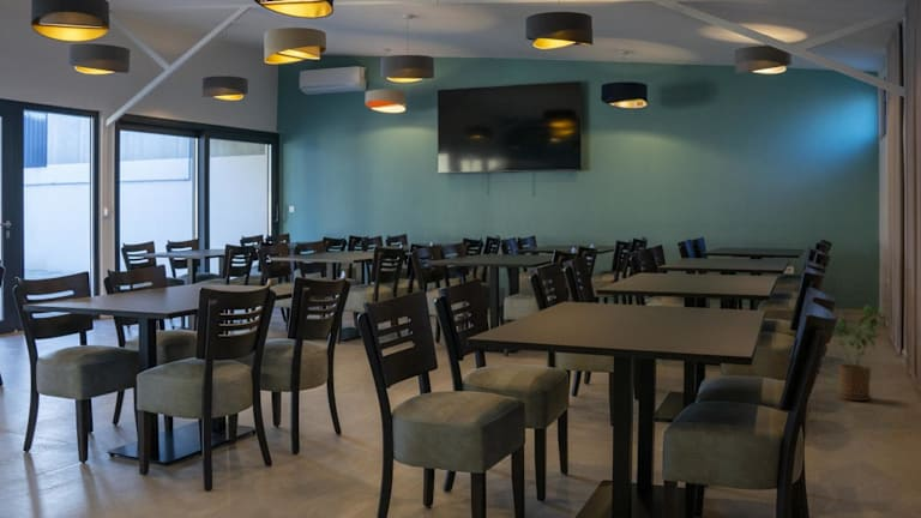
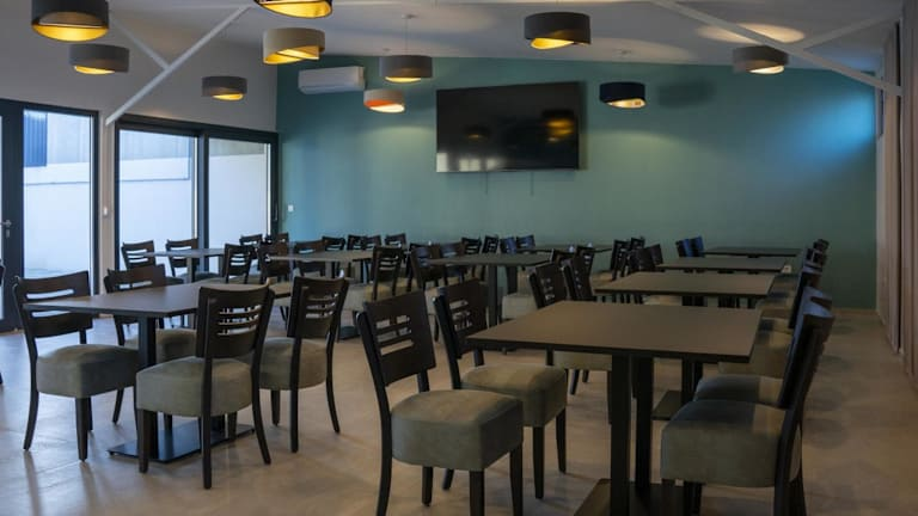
- house plant (857, 351)
